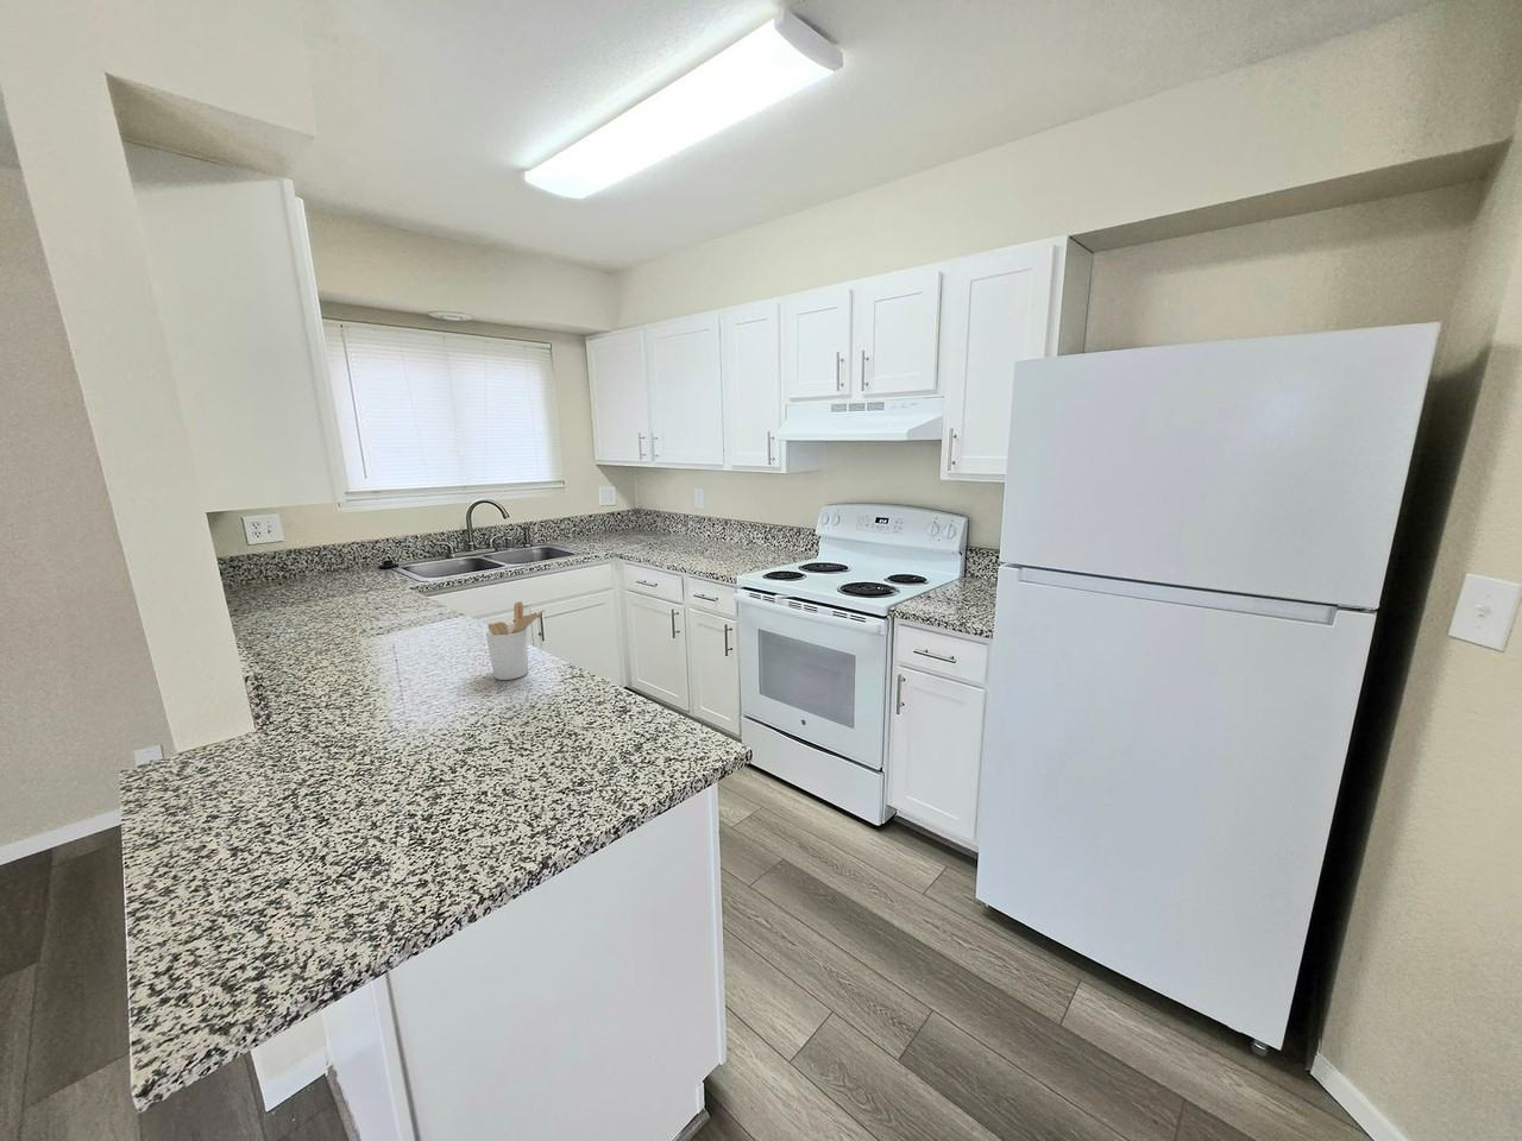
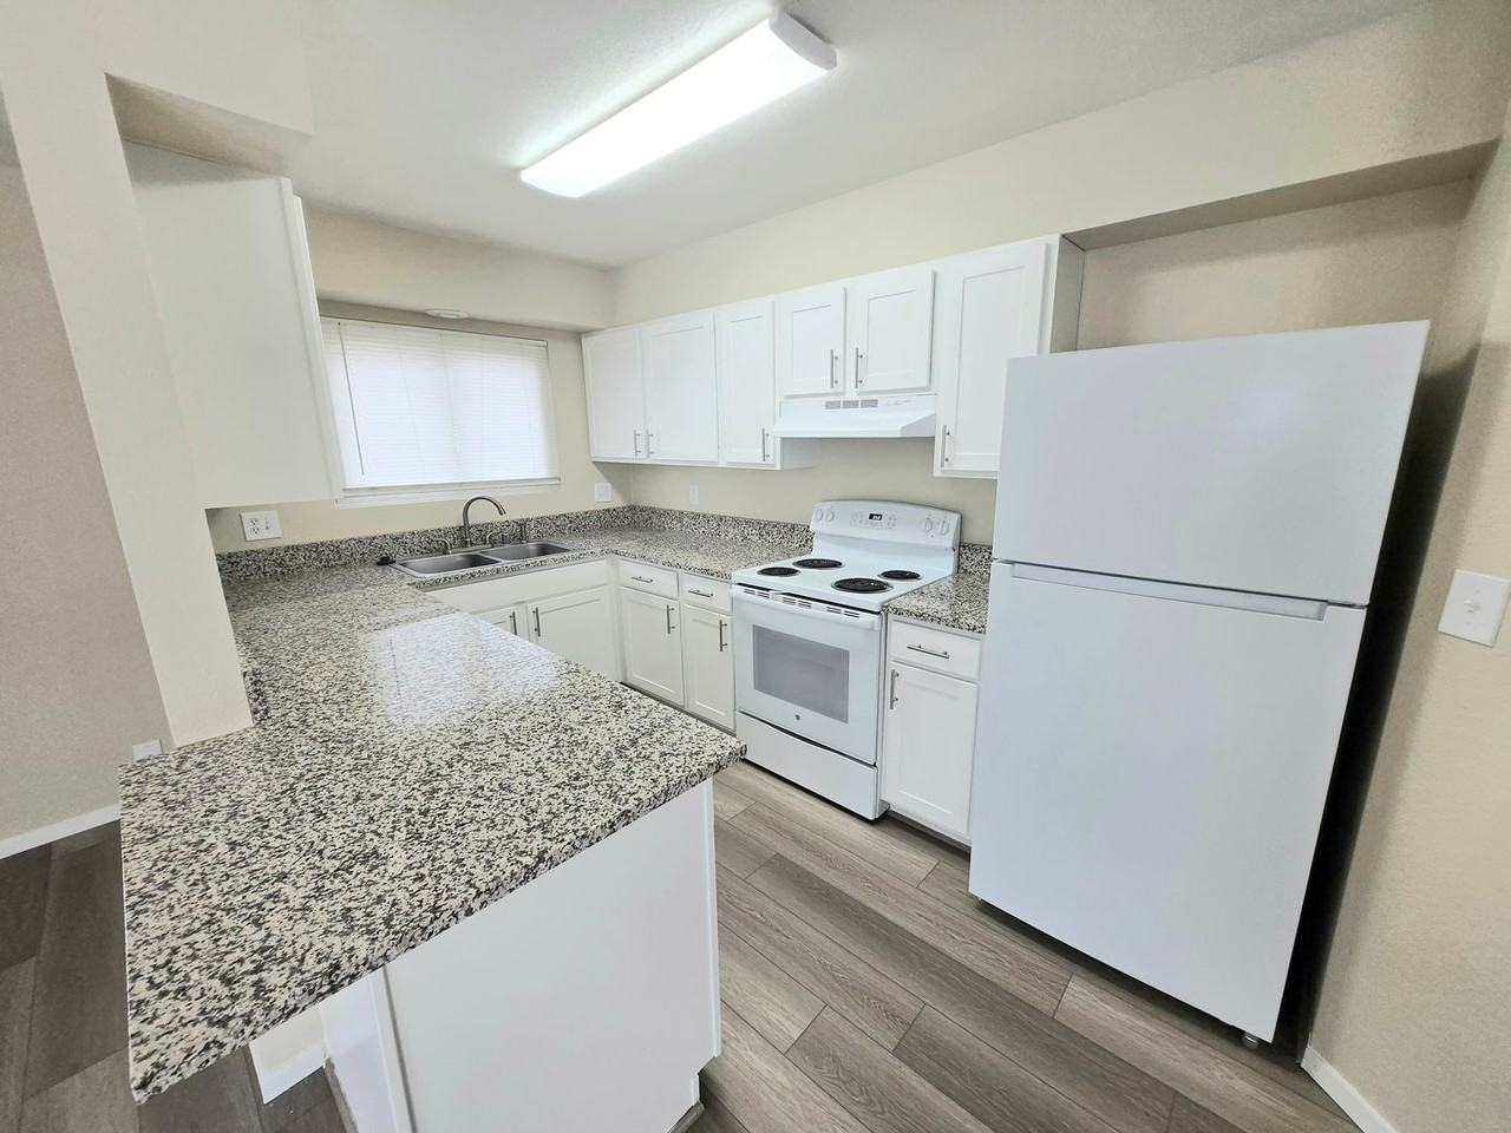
- utensil holder (517, 641)
